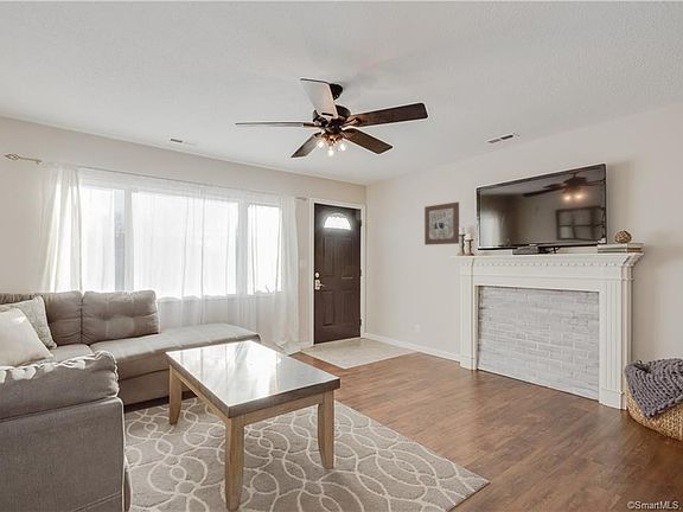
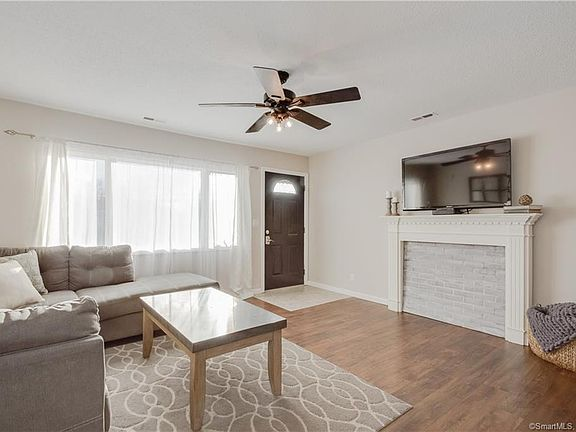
- wall art (441, 224)
